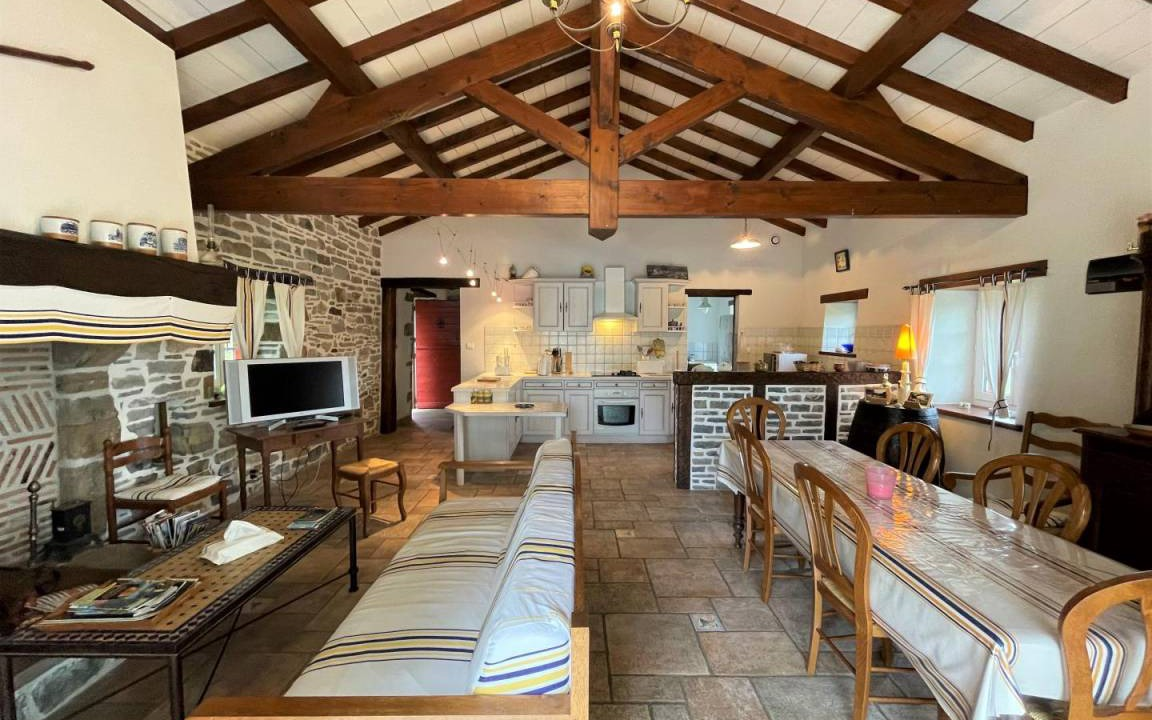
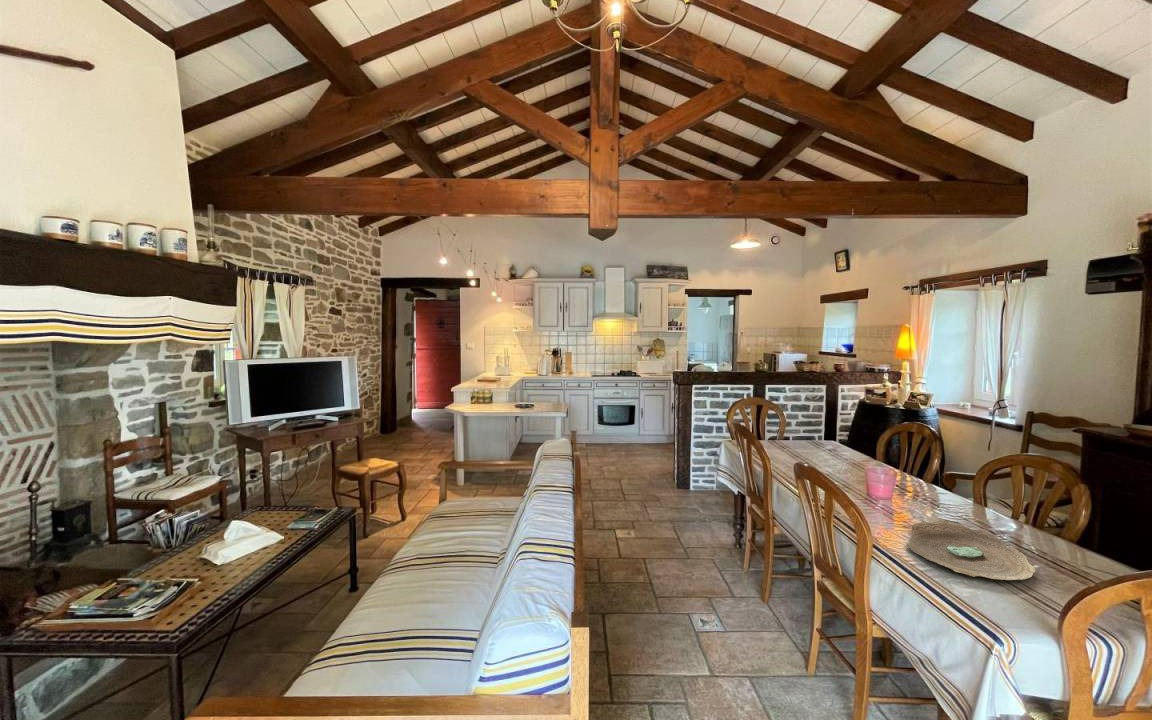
+ decorative bowl (964, 546)
